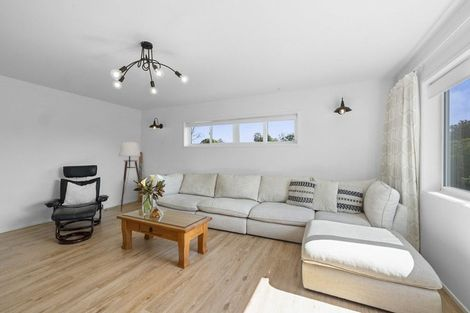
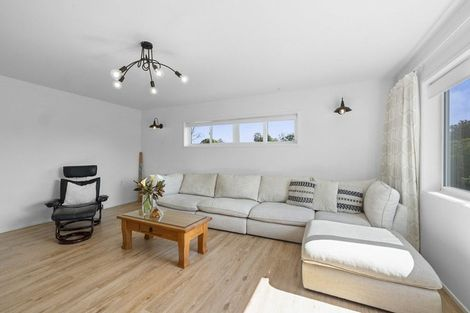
- floor lamp (124, 174)
